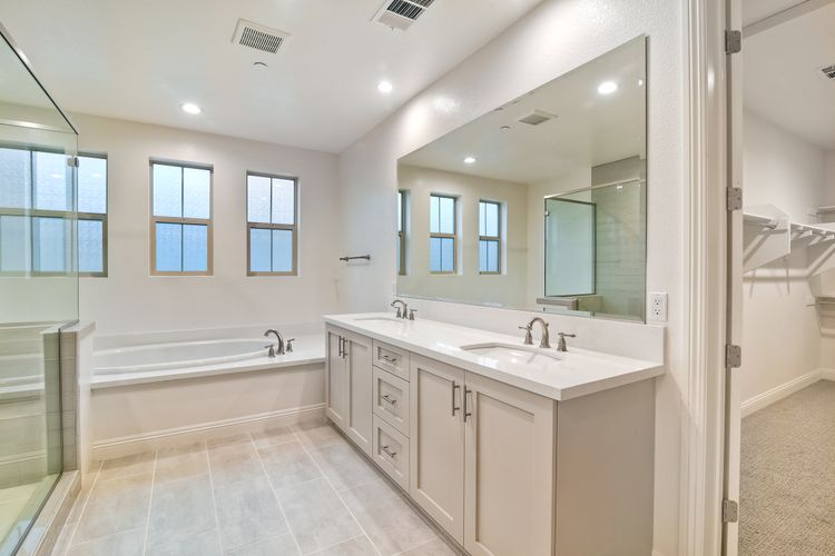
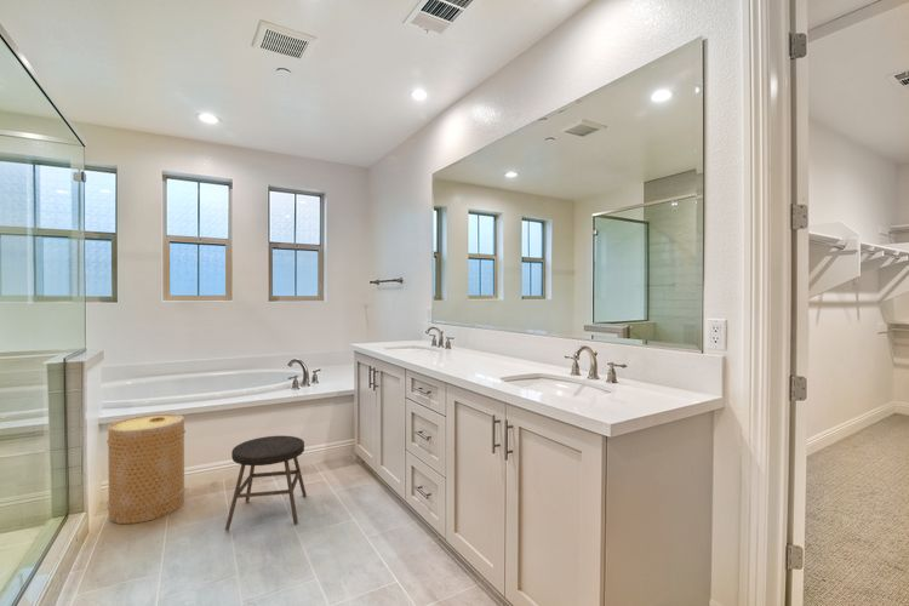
+ basket (147, 464)
+ stool (269, 475)
